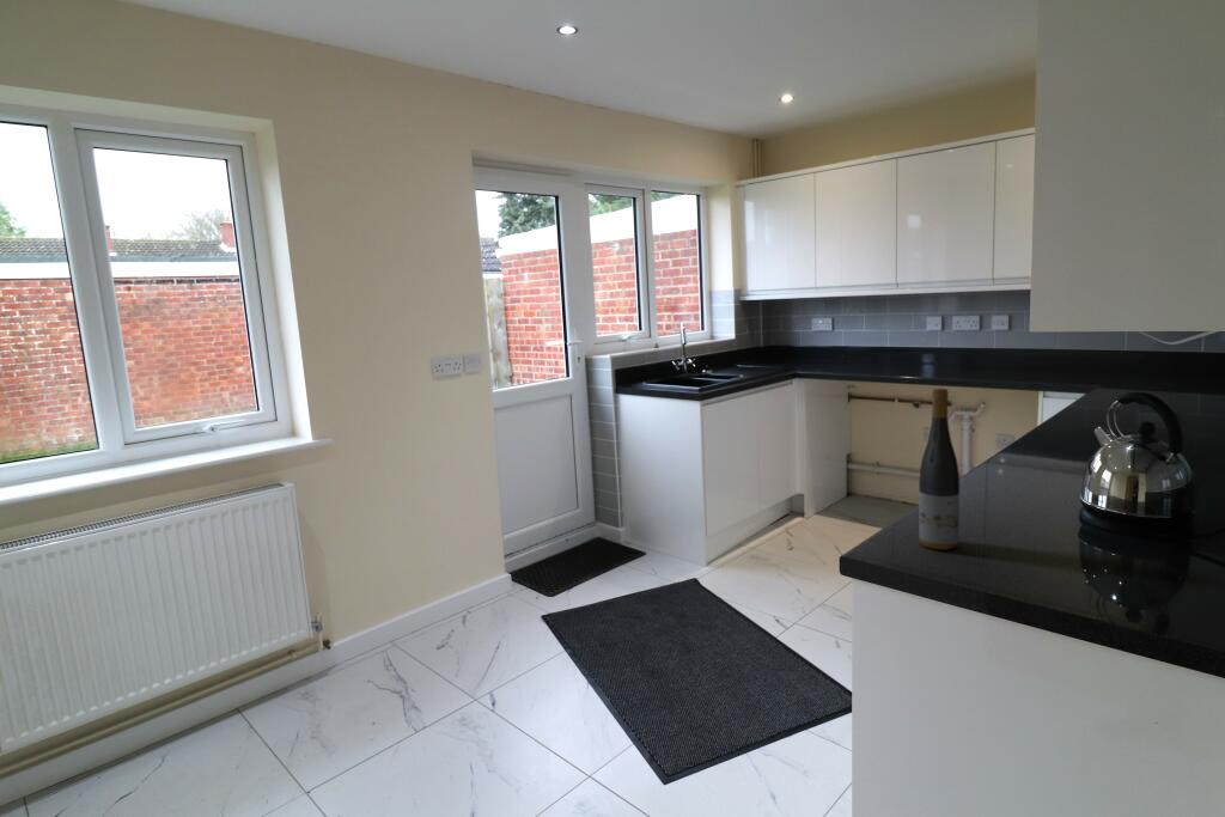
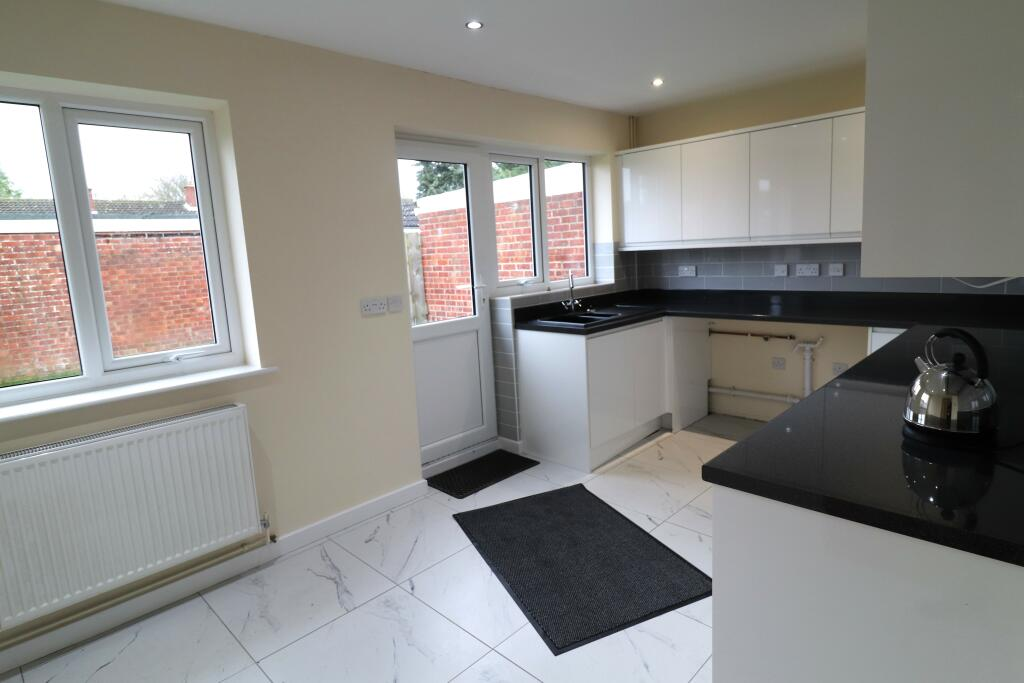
- wine bottle (939, 467)
